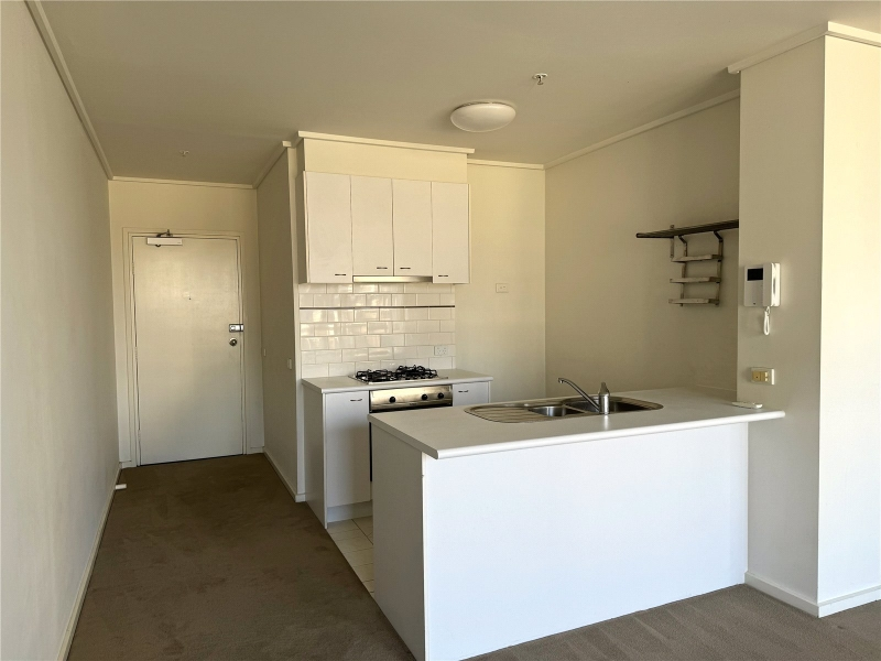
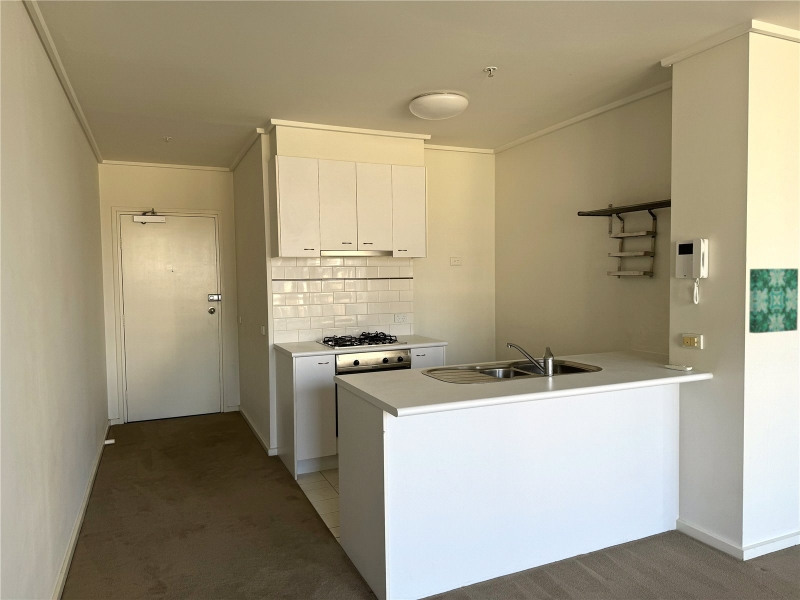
+ wall art (773, 300)
